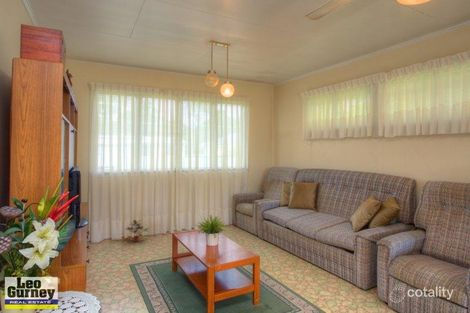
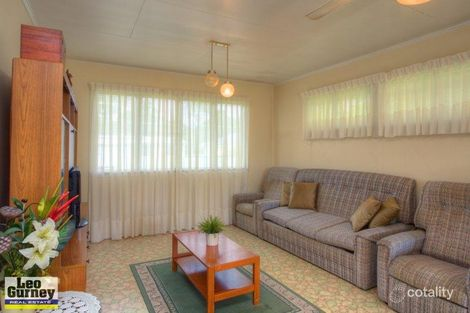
- potted plant (137, 229)
